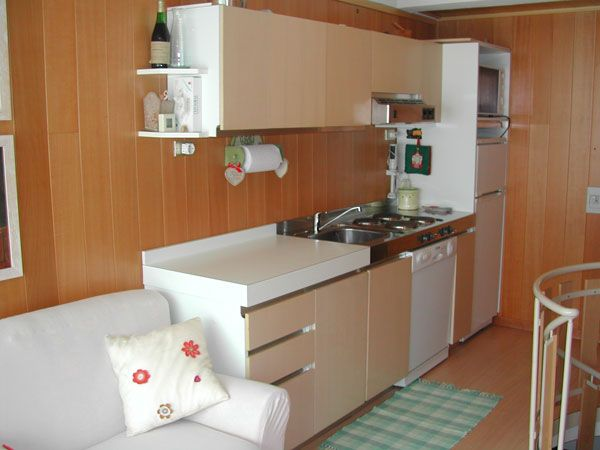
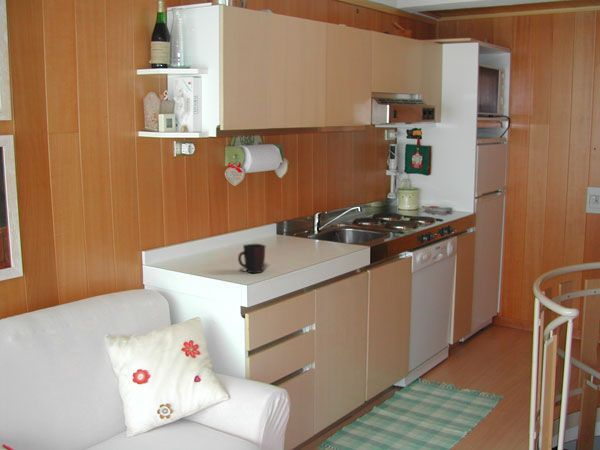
+ mug (252, 259)
